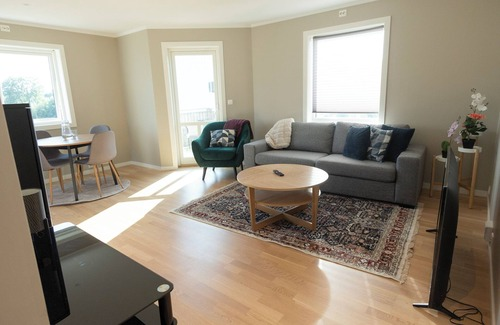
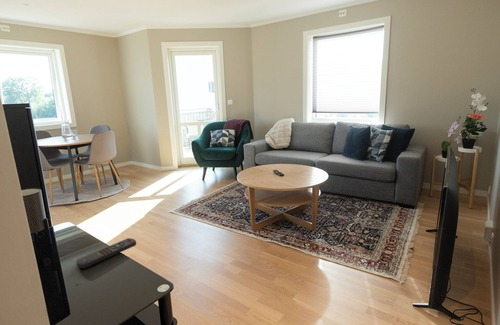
+ remote control (108, 251)
